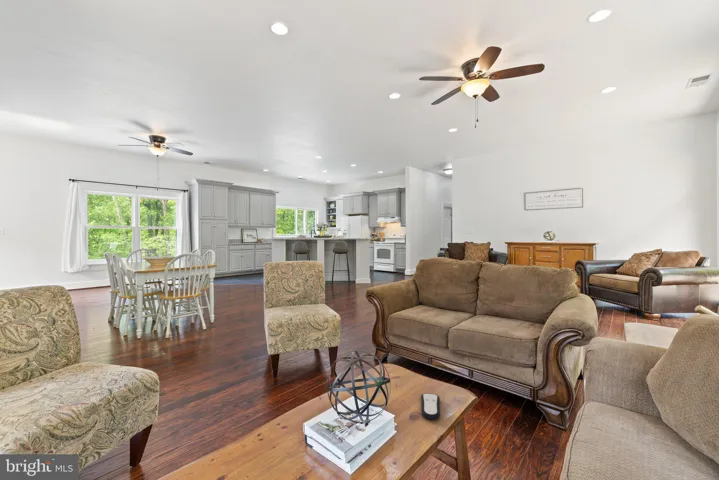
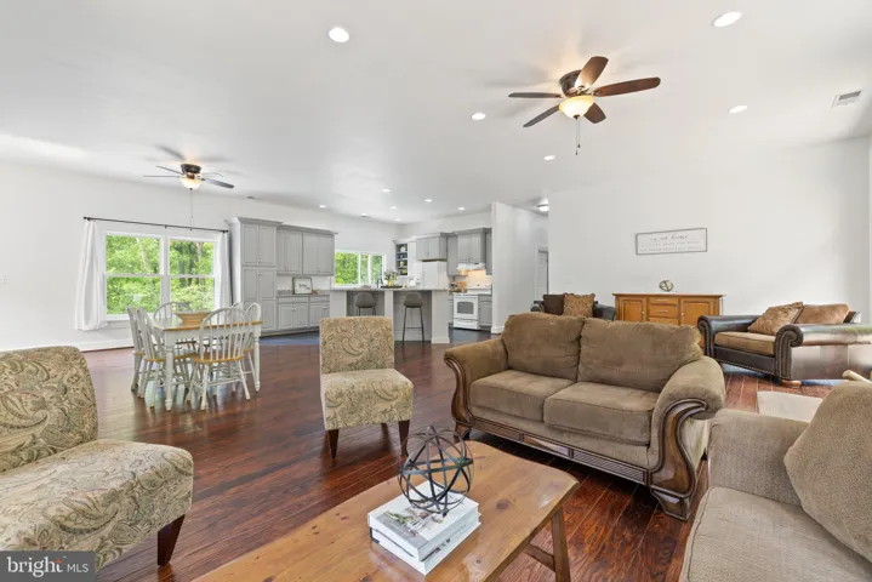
- remote control (430, 405)
